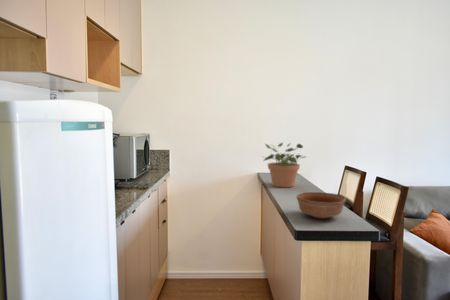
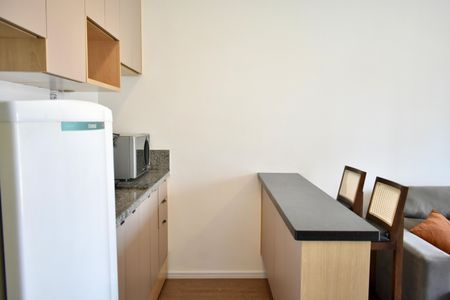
- potted plant (281, 164)
- bowl (320, 206)
